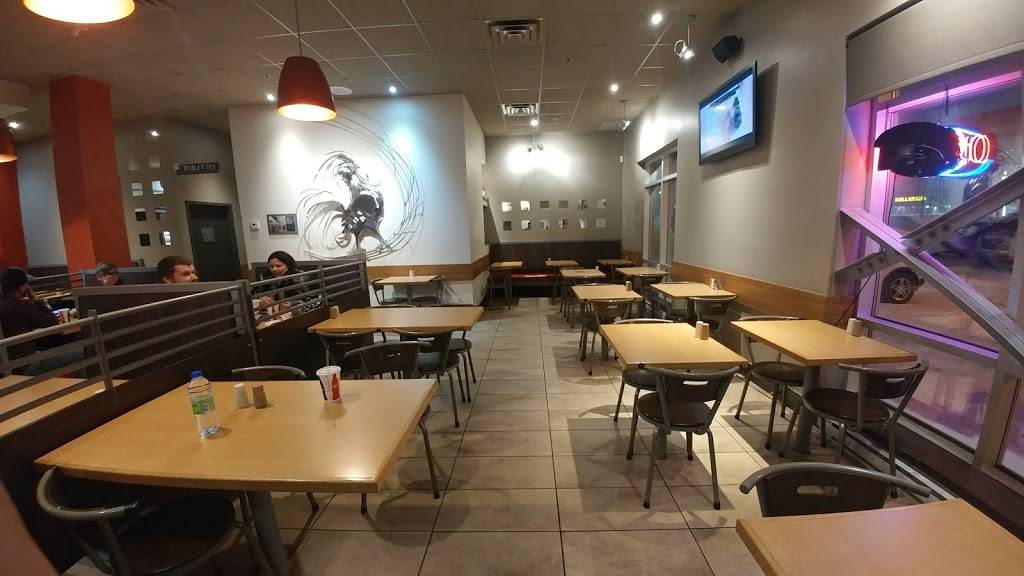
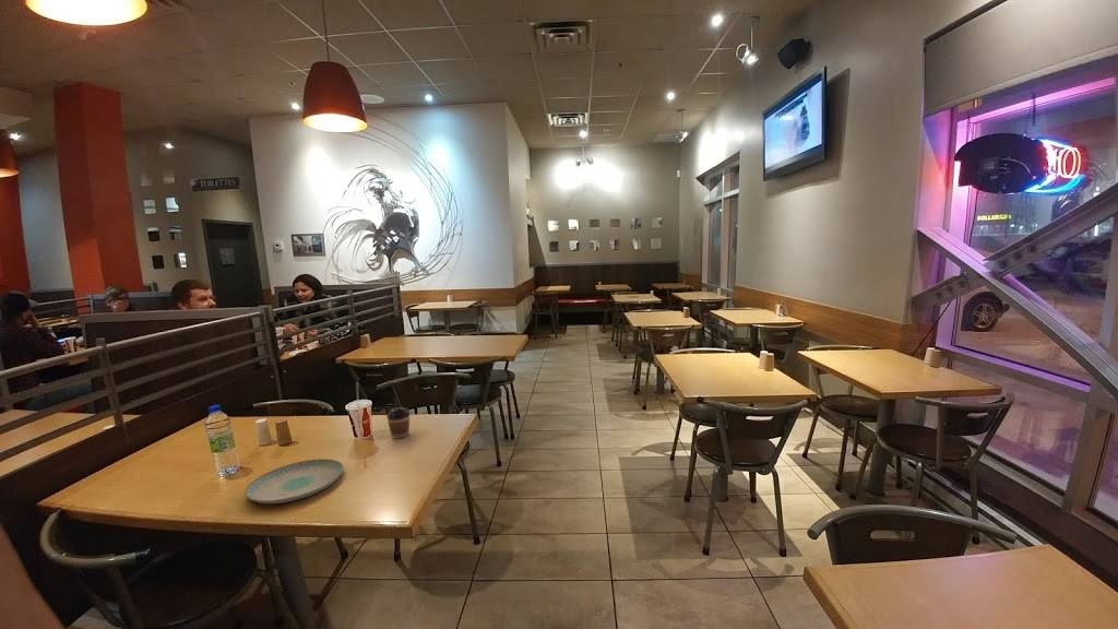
+ coffee cup (399, 420)
+ plate (297, 480)
